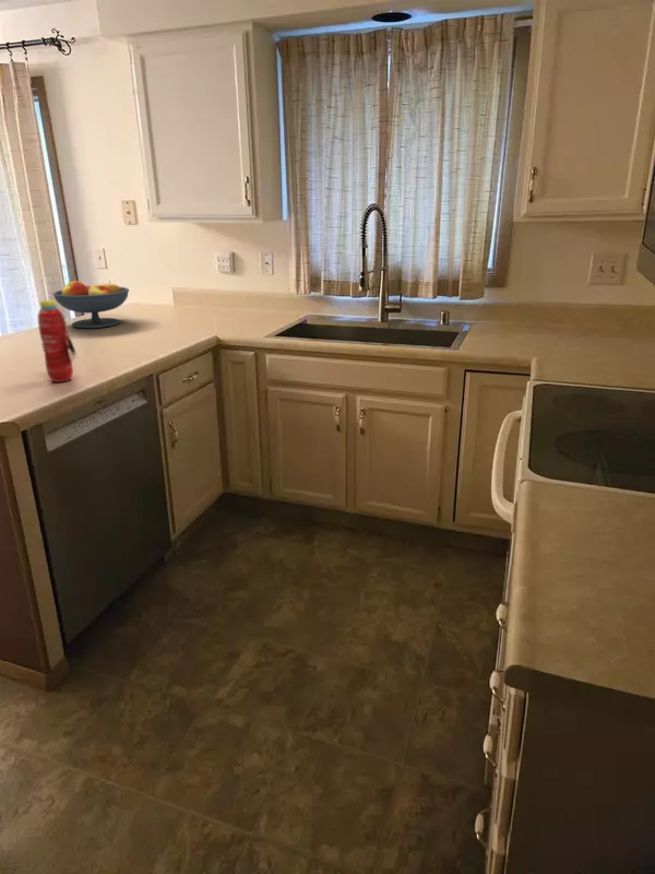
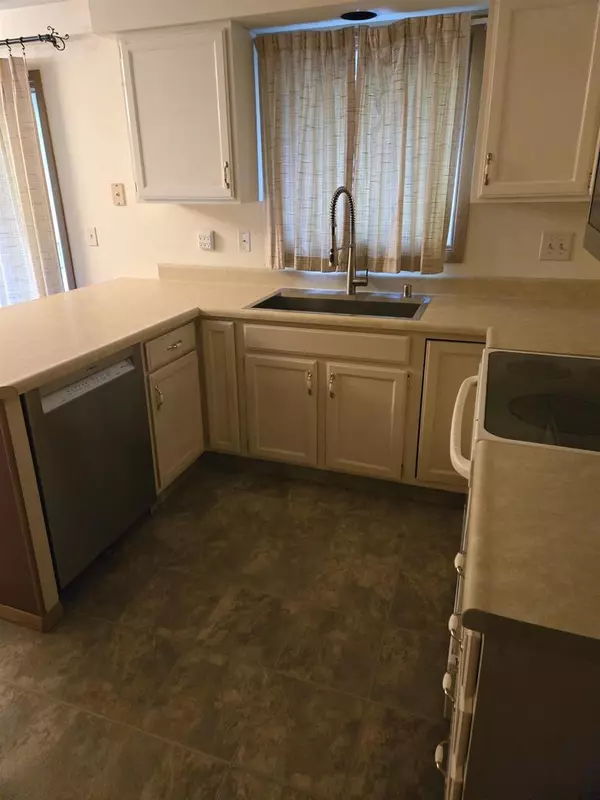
- water bottle (59, 341)
- fruit bowl (93, 302)
